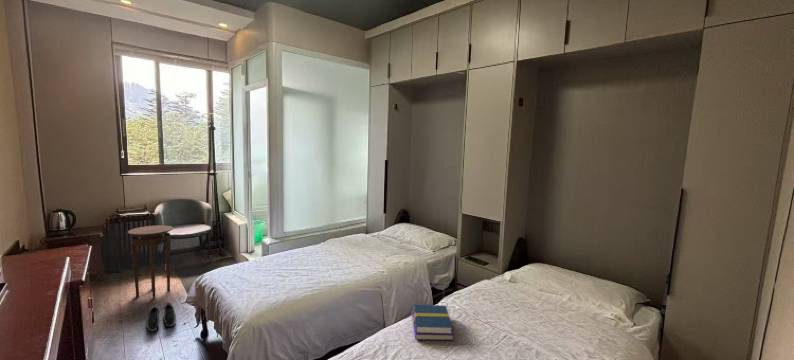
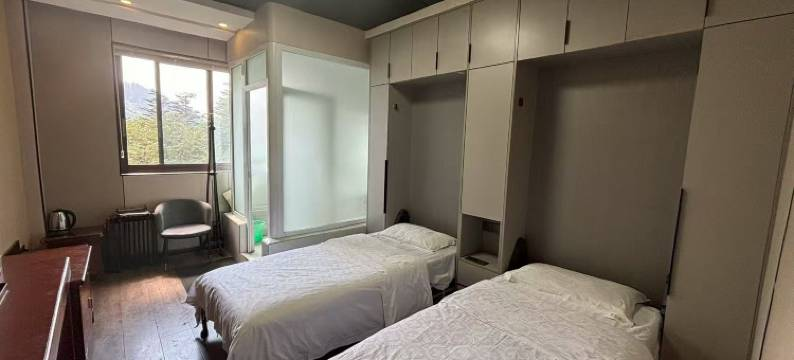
- boots (158, 313)
- stool (152, 261)
- book (431, 321)
